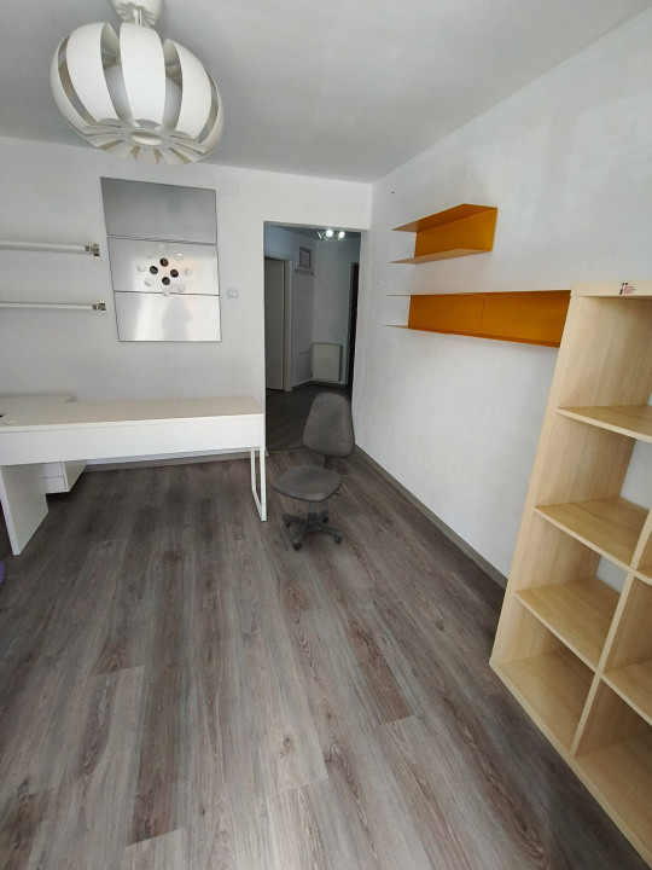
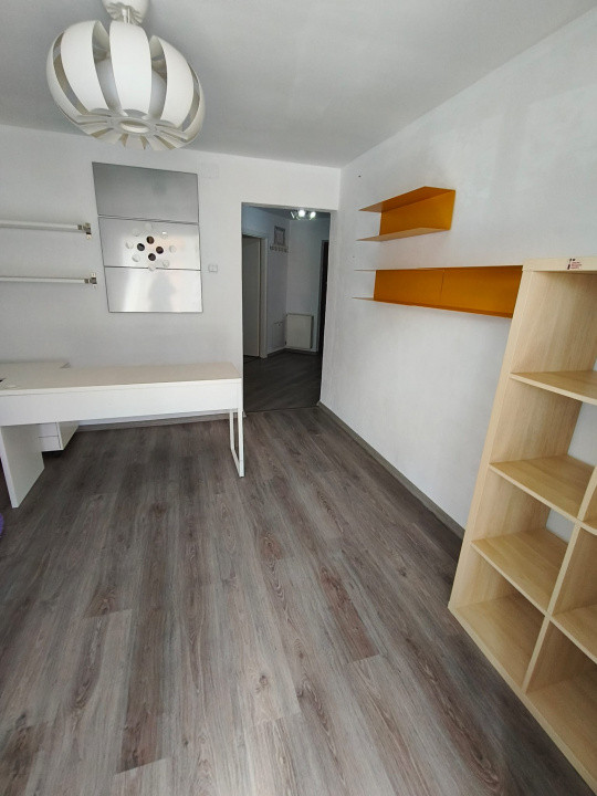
- office chair (313, 470)
